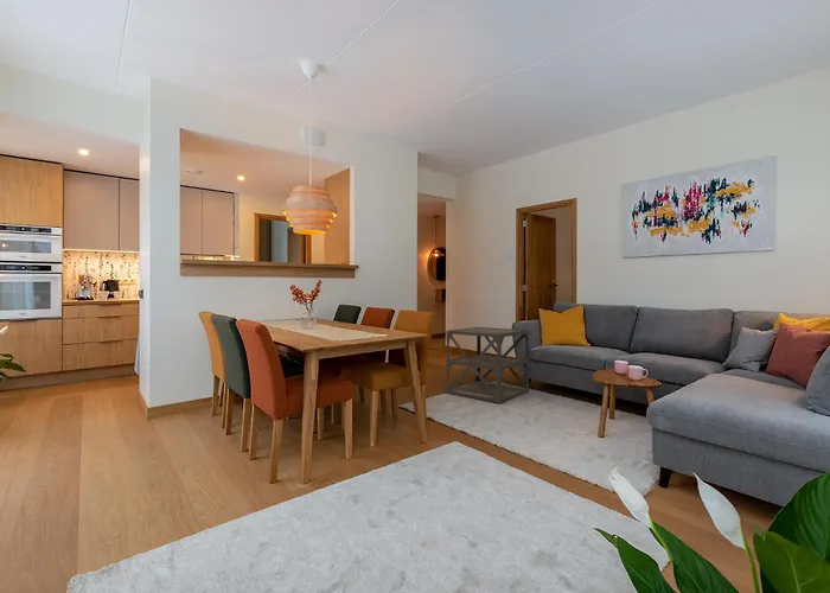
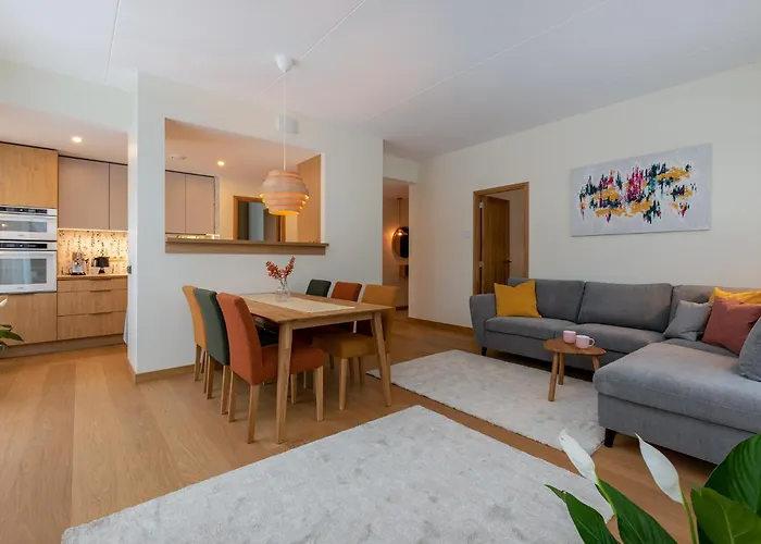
- side table (487, 361)
